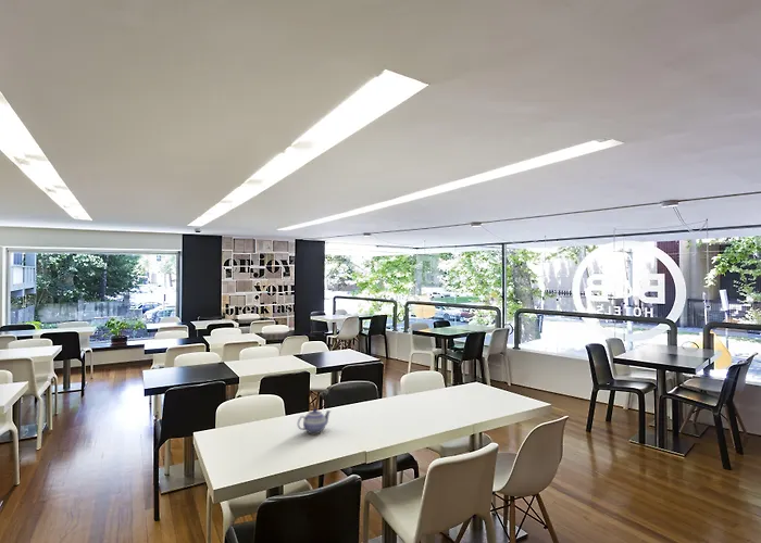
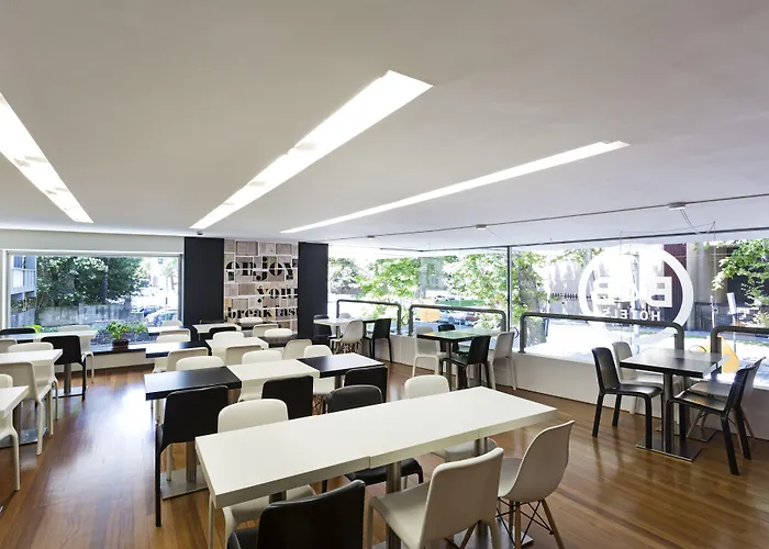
- teapot (314, 419)
